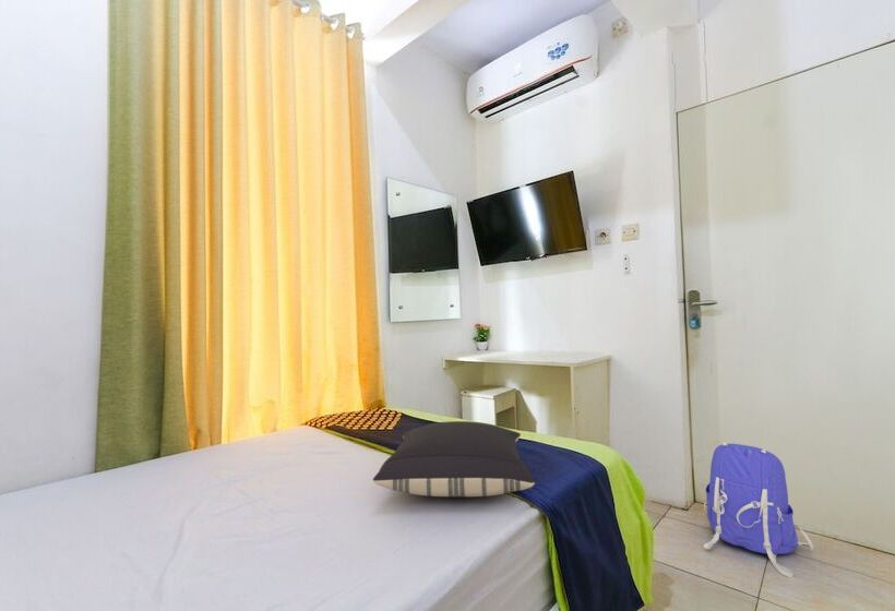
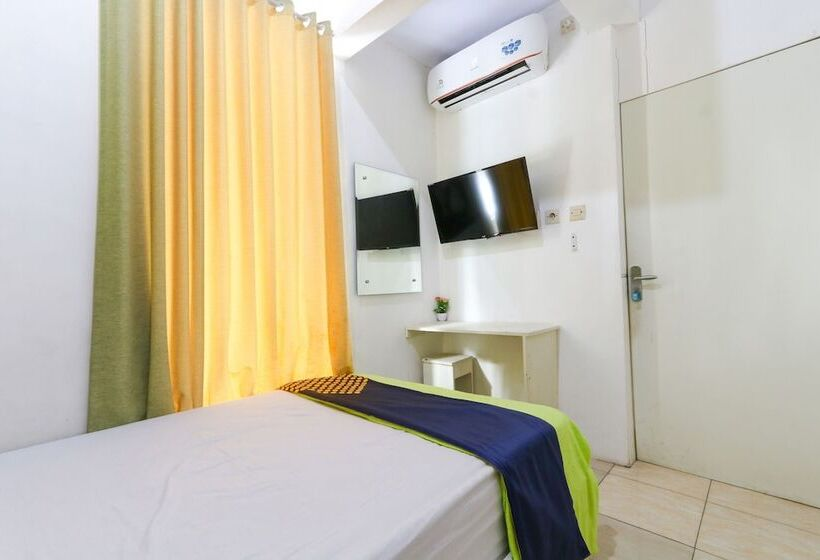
- backpack (748, 495)
- pillow (456, 454)
